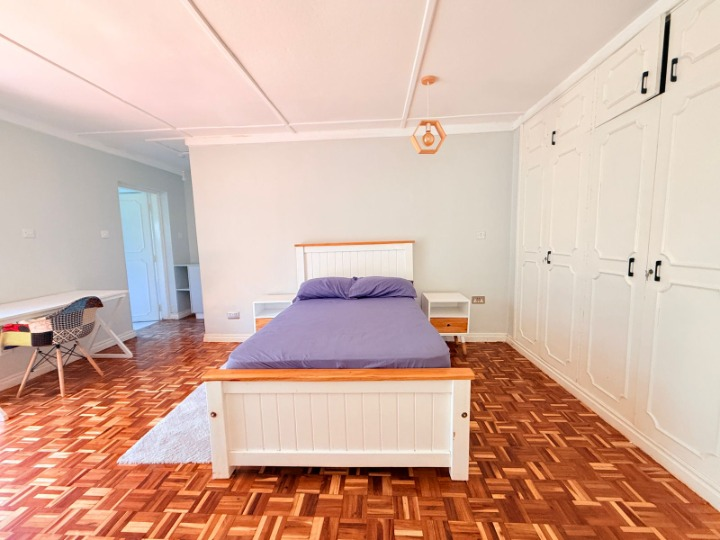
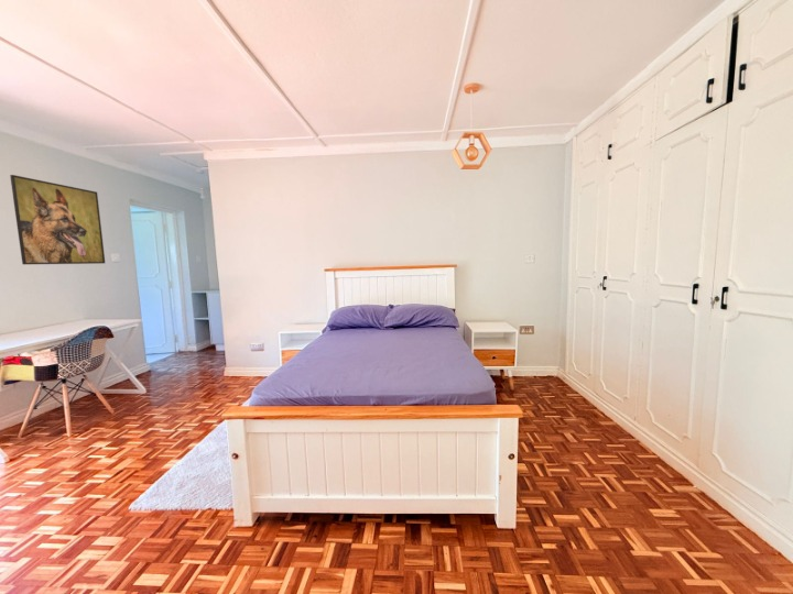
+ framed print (63, 224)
